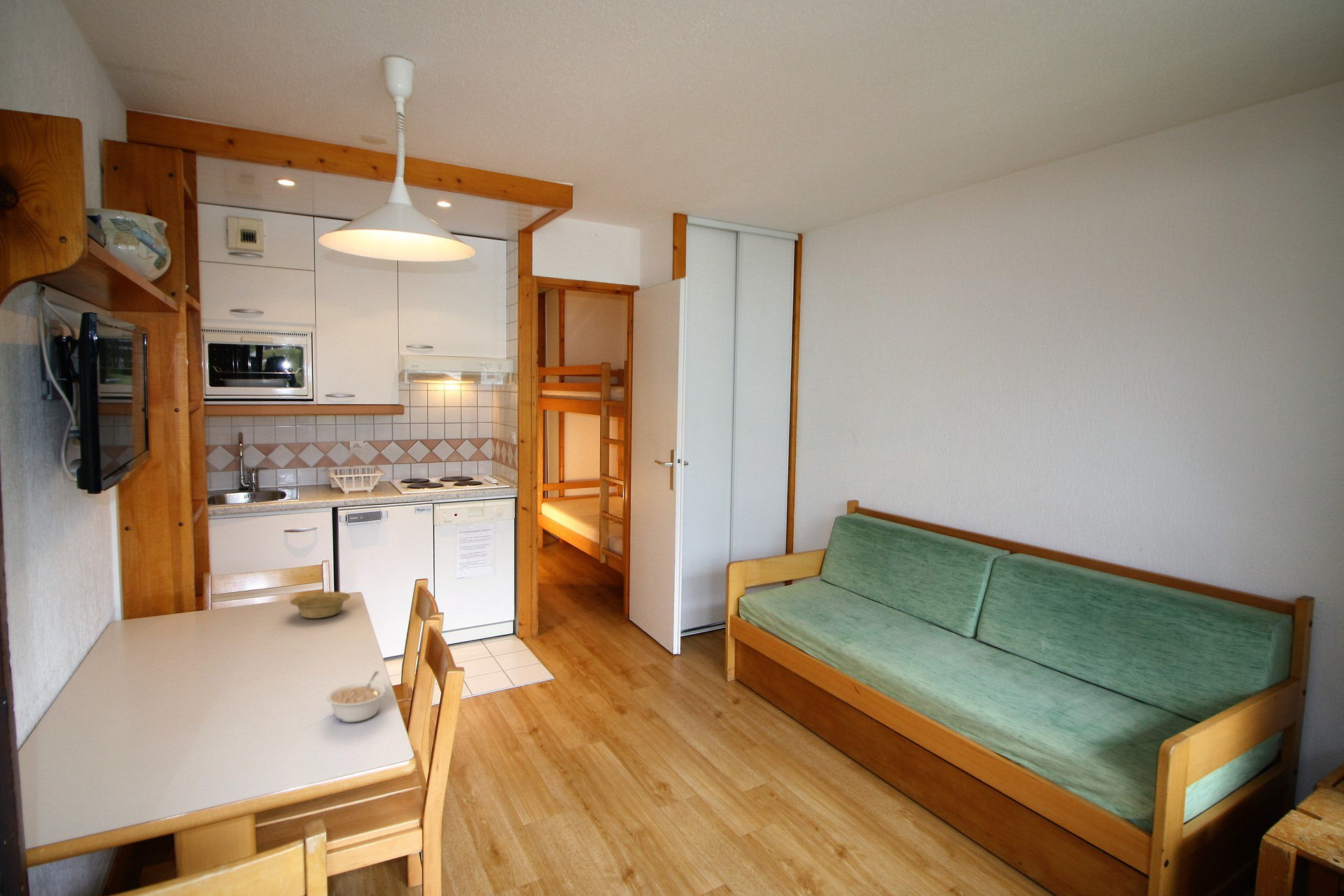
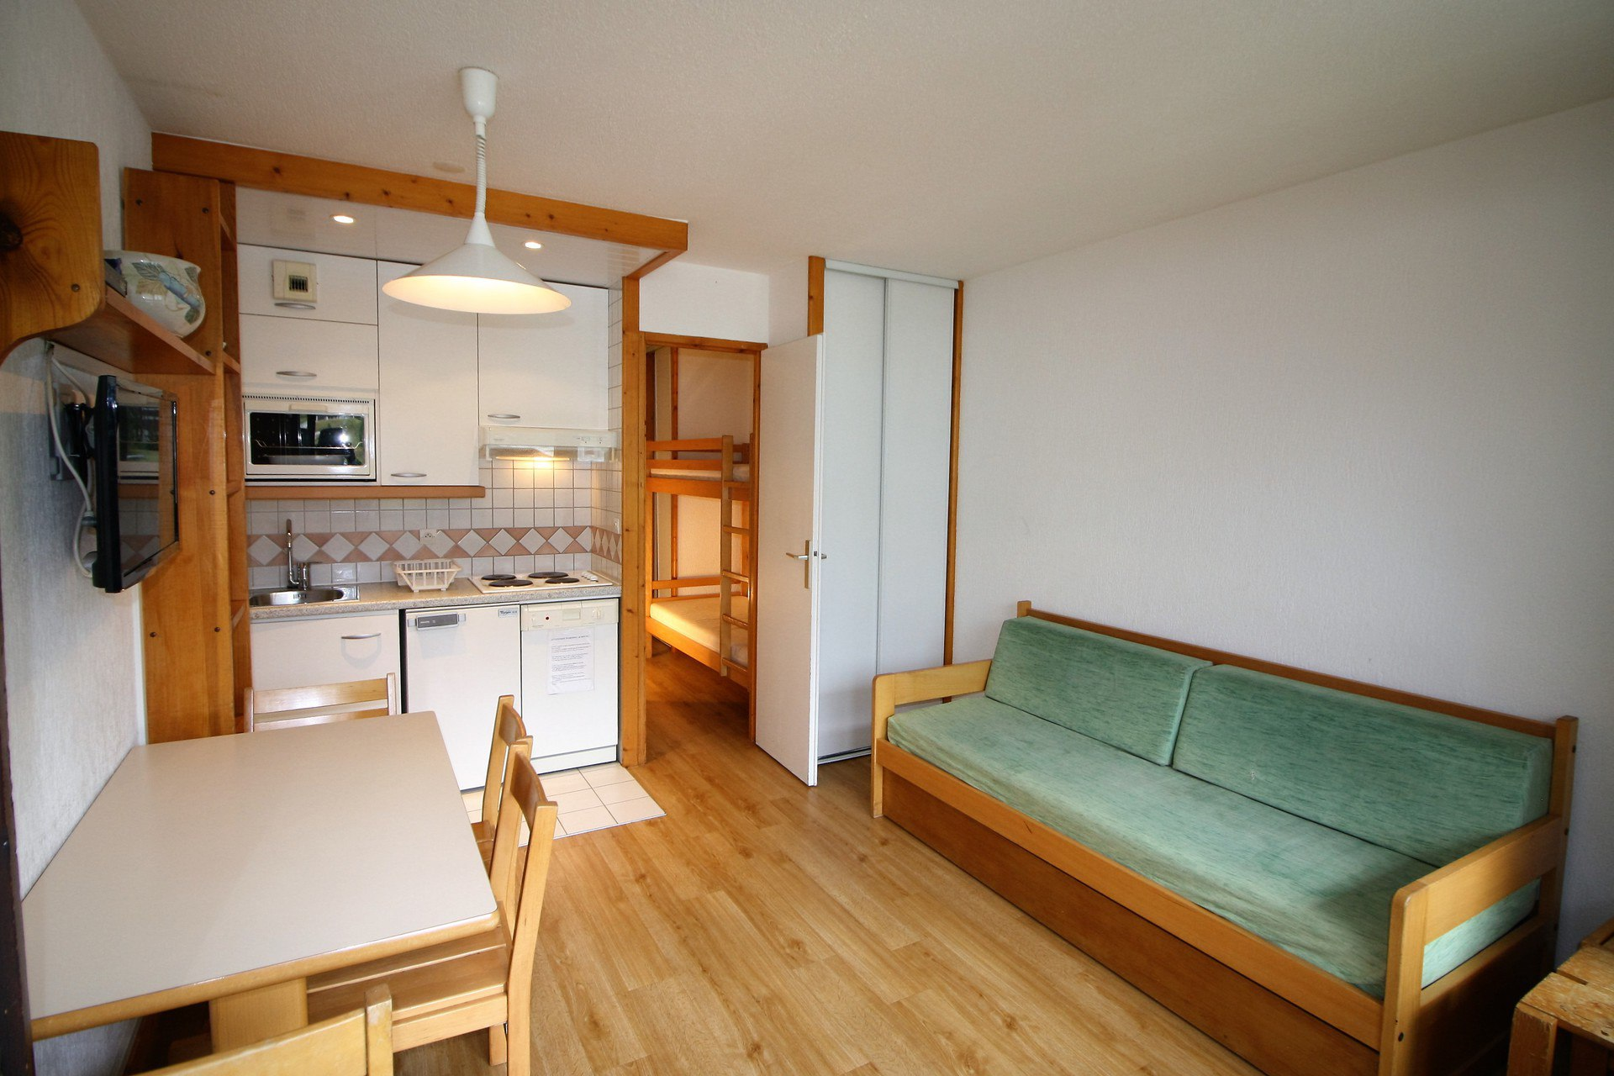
- legume (356, 699)
- bowl (321, 606)
